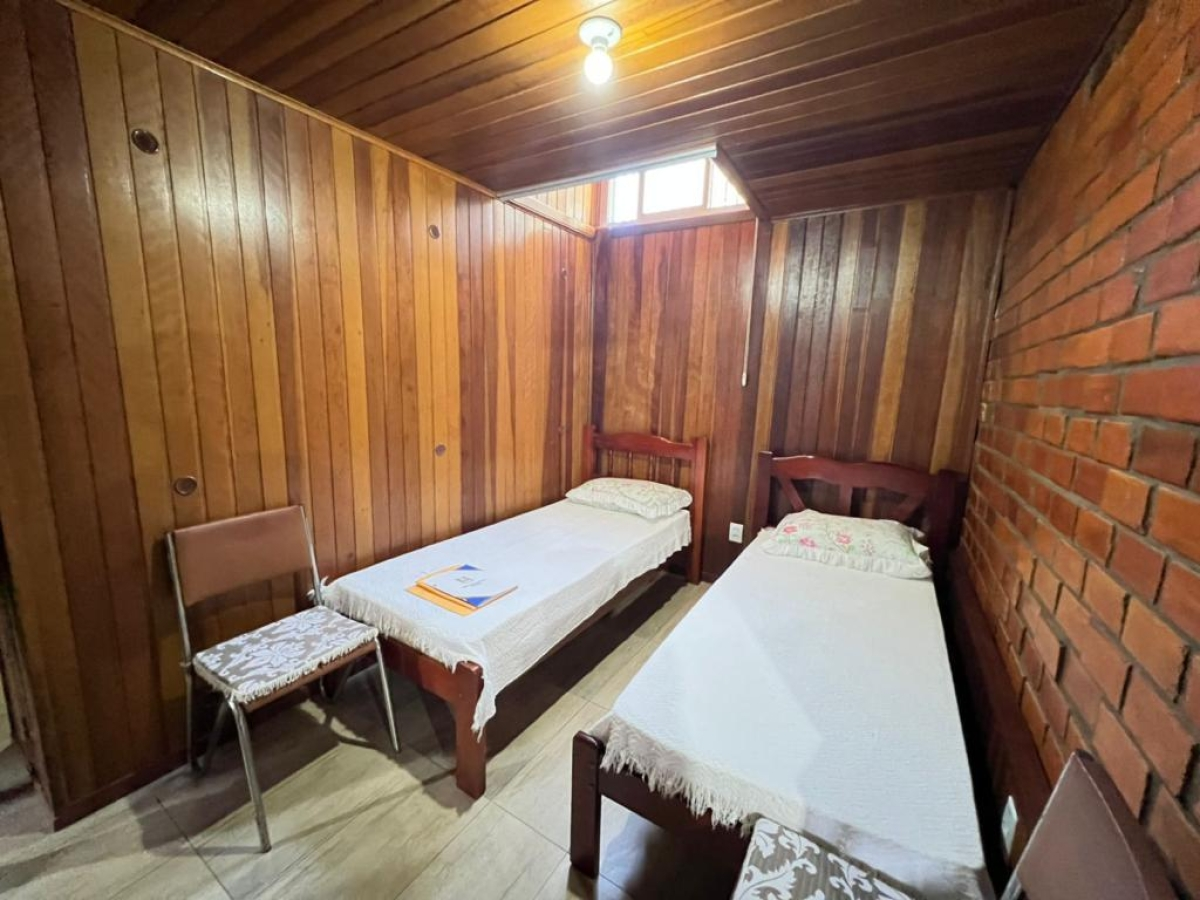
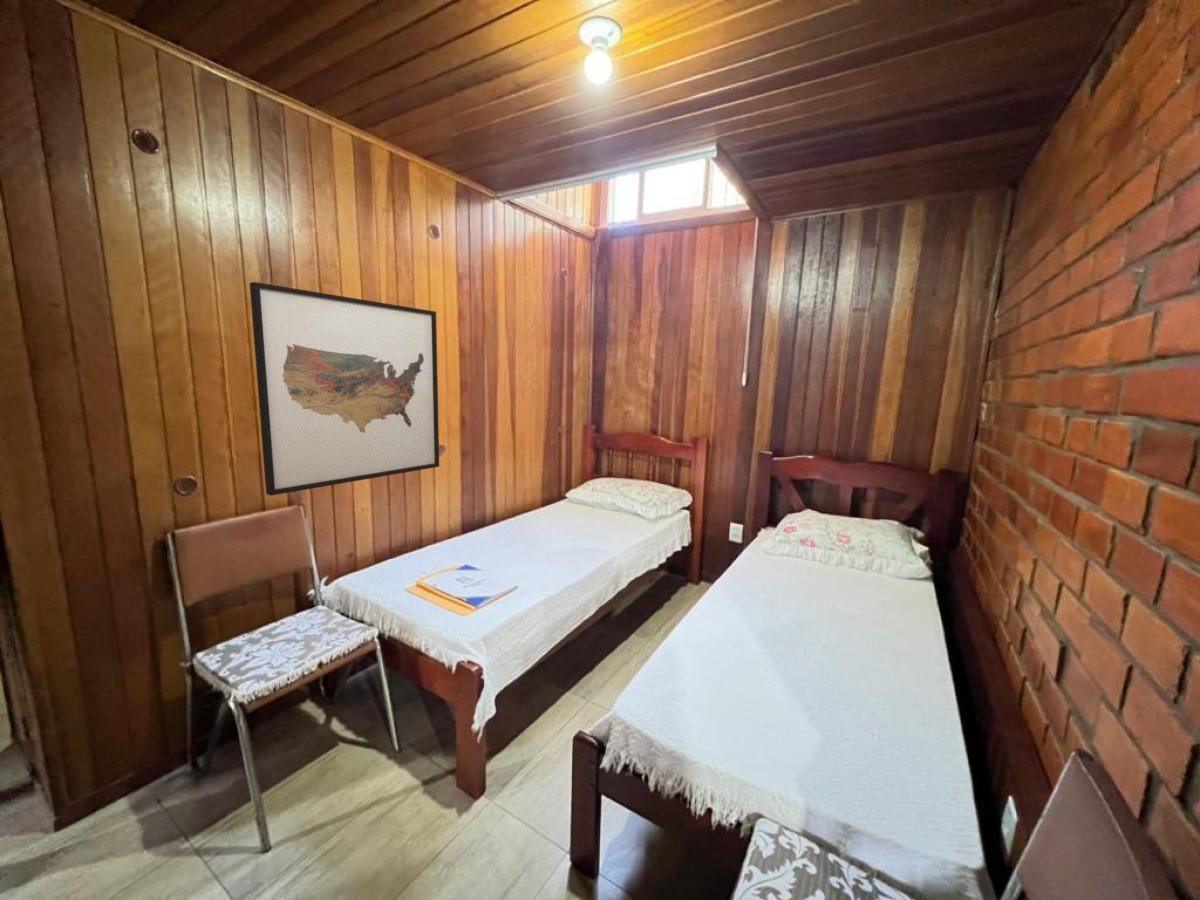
+ wall art (361, 391)
